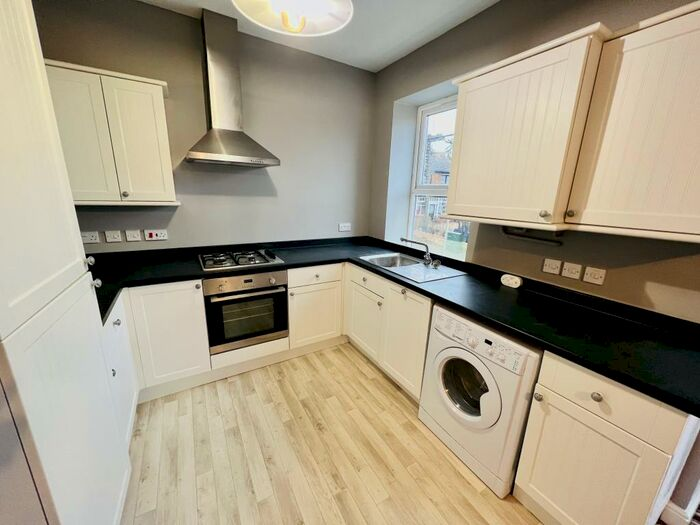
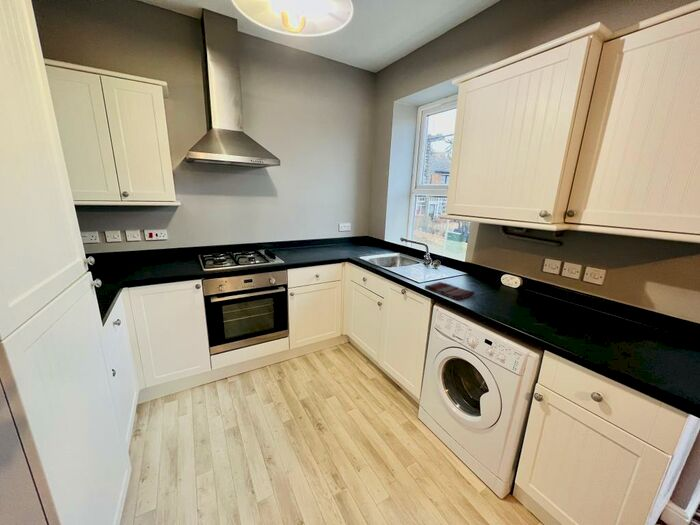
+ dish towel (448, 289)
